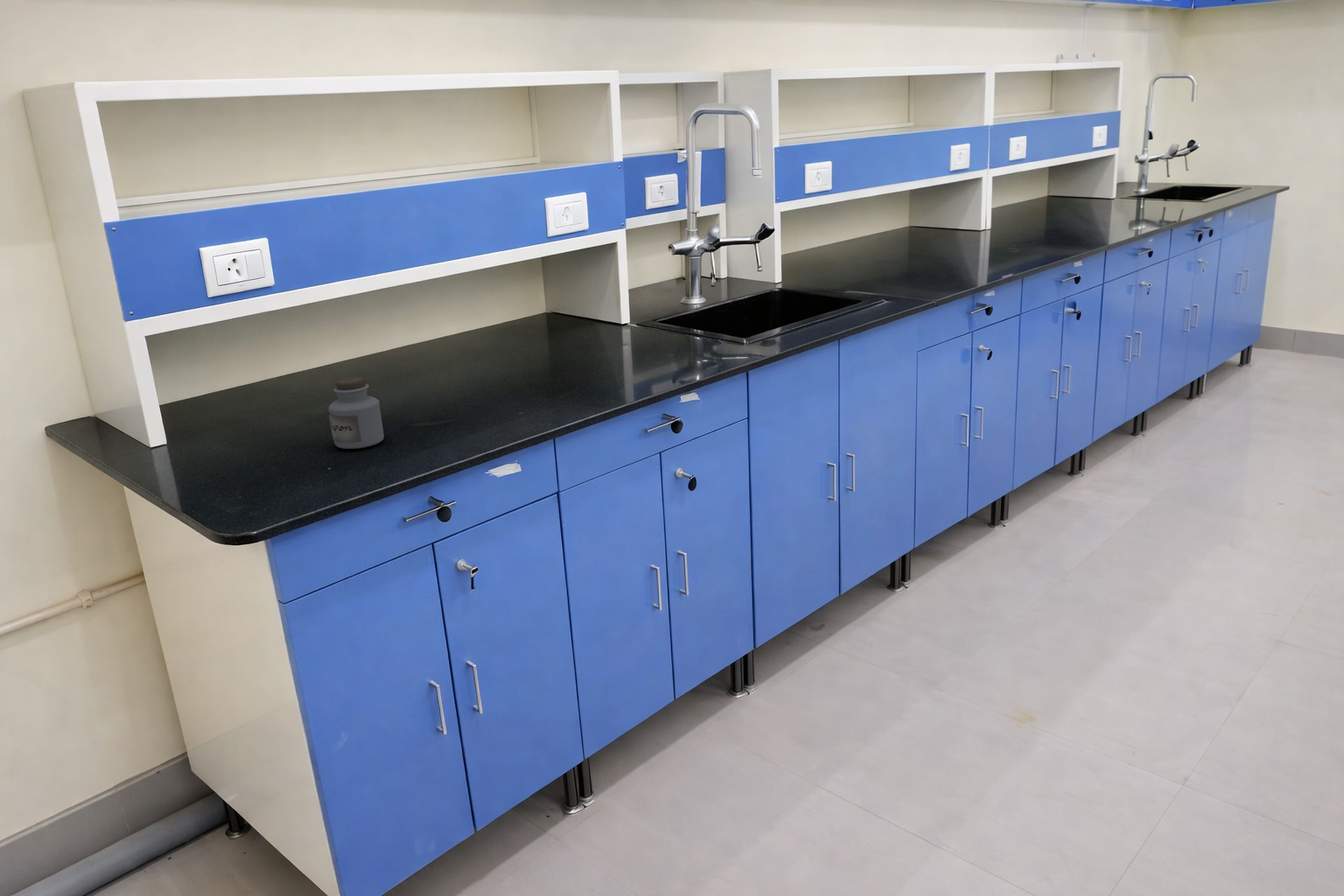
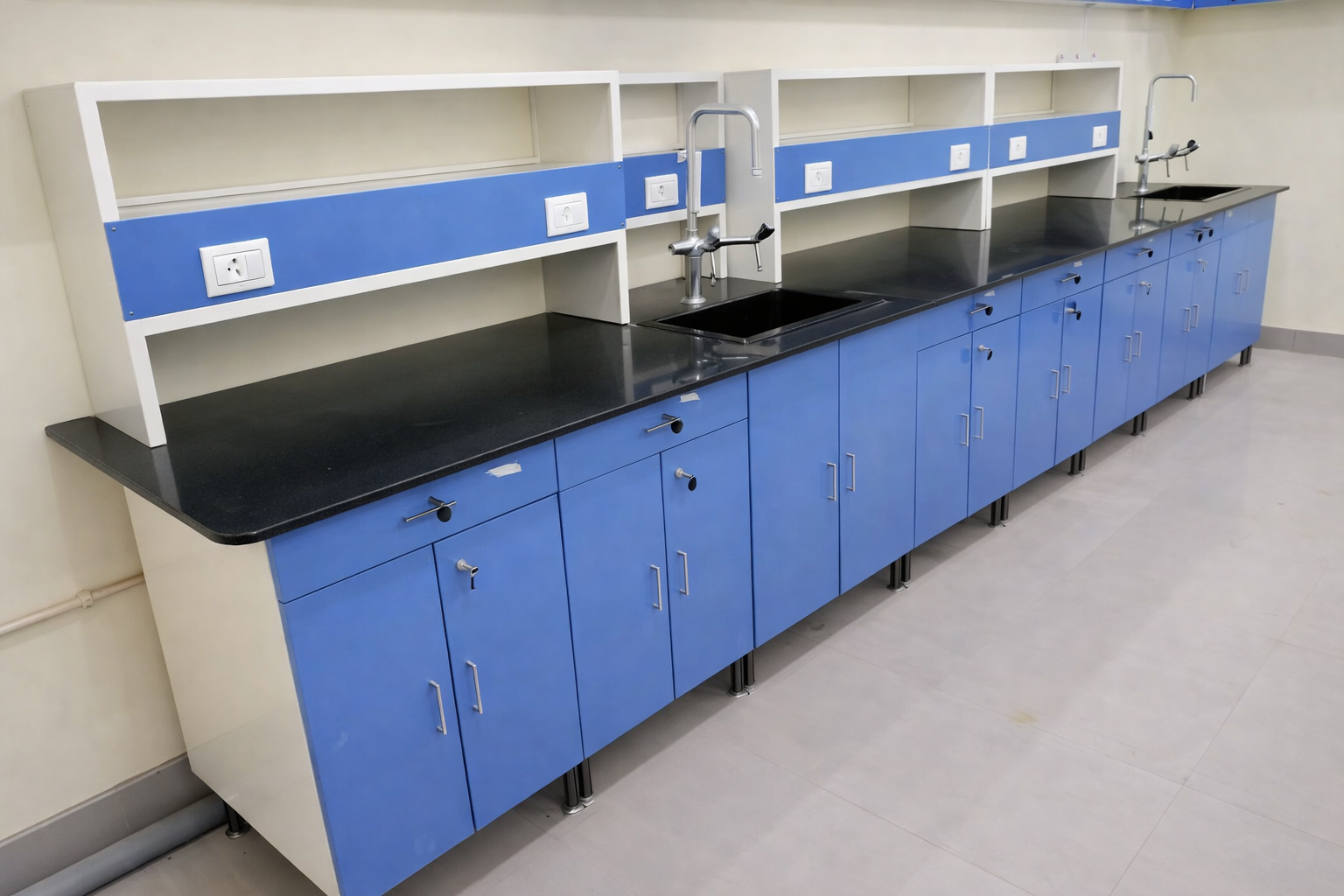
- jar (354, 411)
